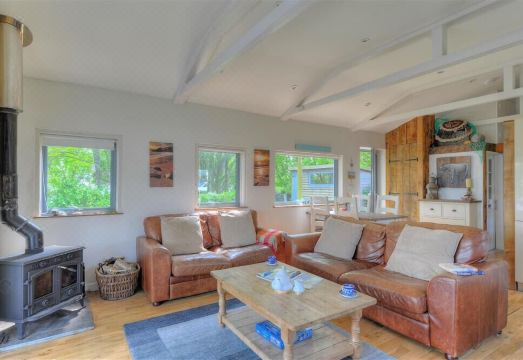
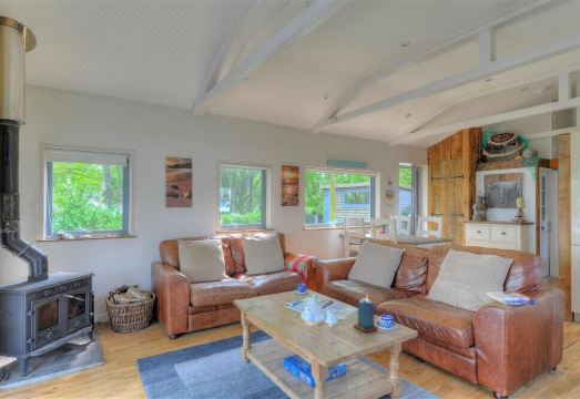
+ candle (365, 311)
